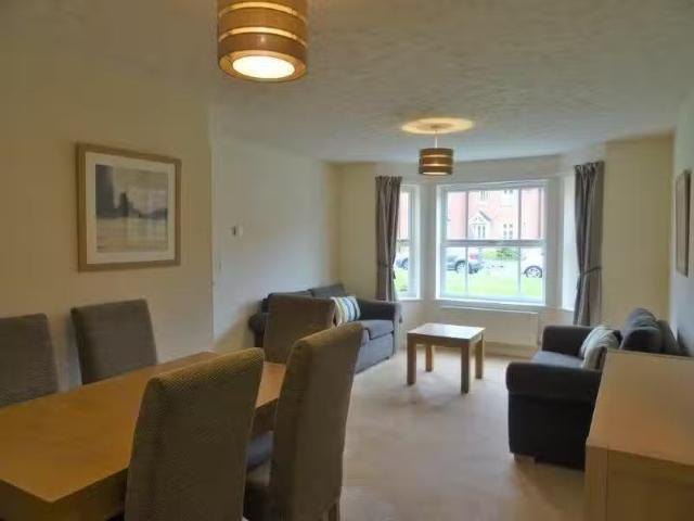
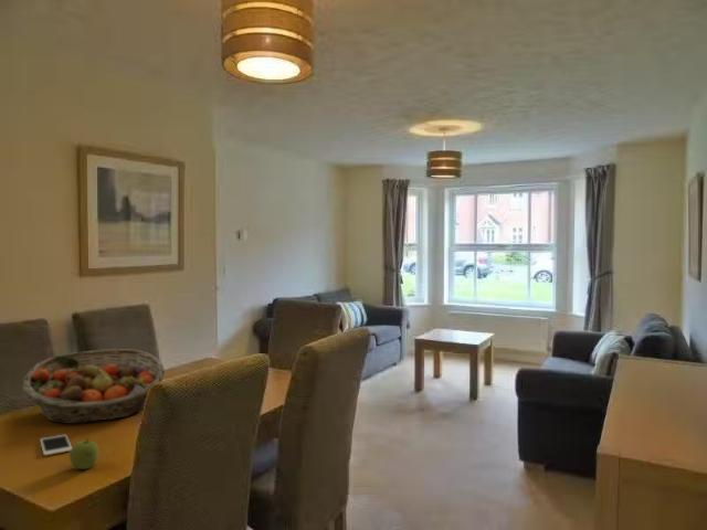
+ fruit basket (97, 383)
+ cell phone (55, 444)
+ fruit (84, 453)
